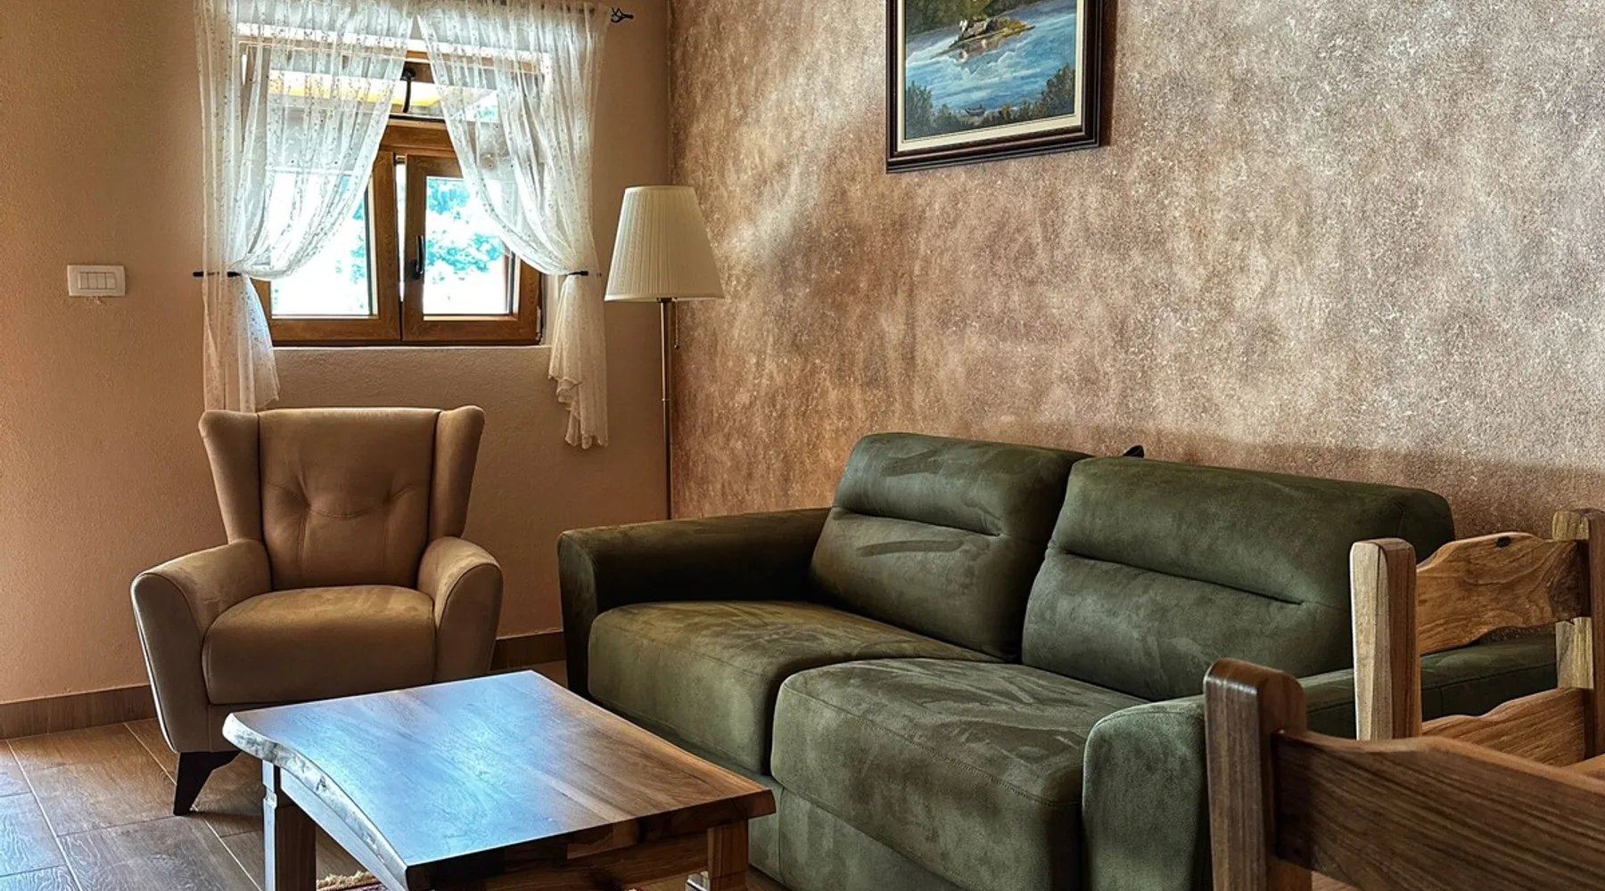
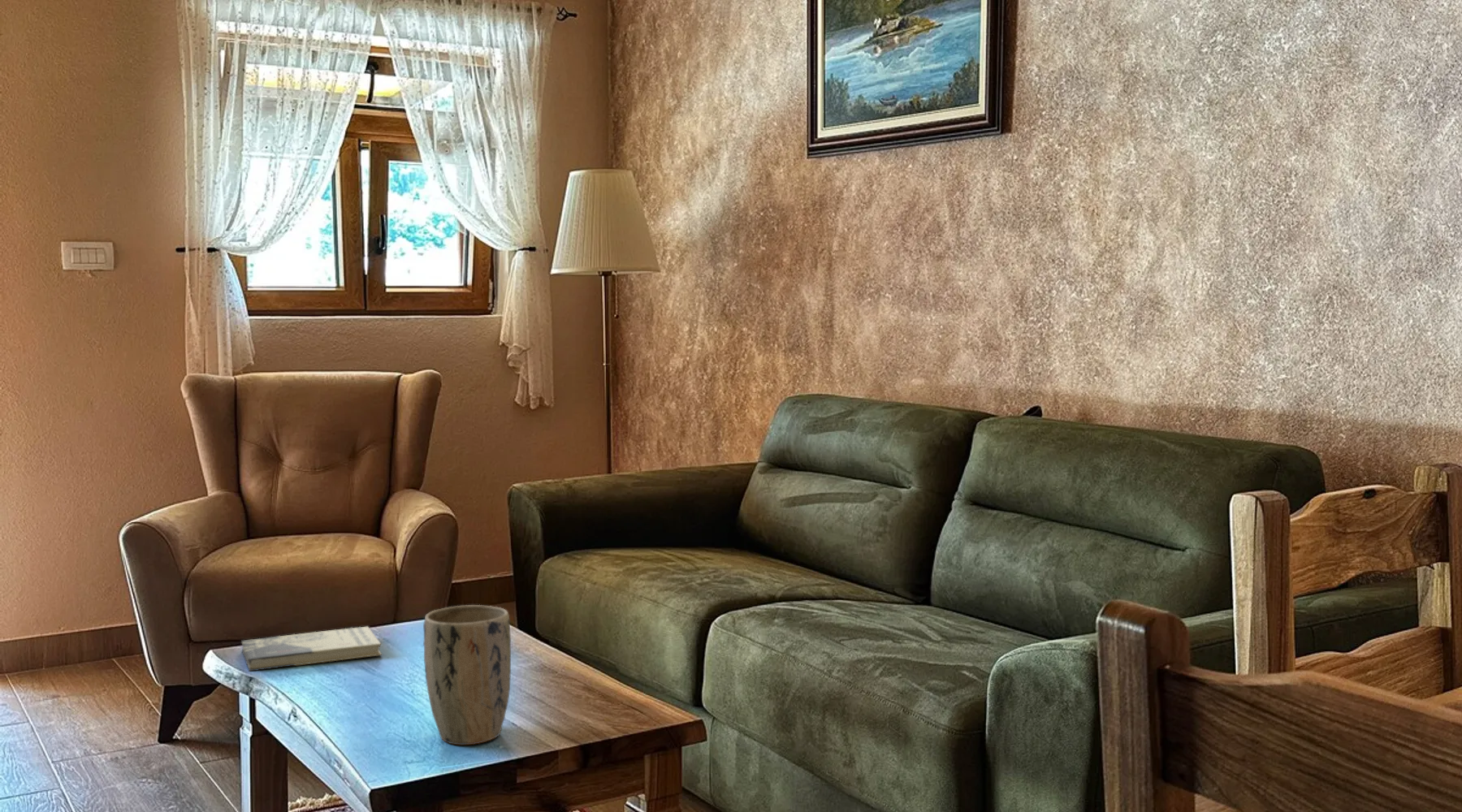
+ plant pot (468, 675)
+ book (311, 646)
